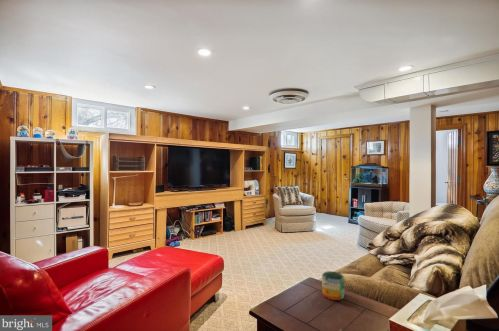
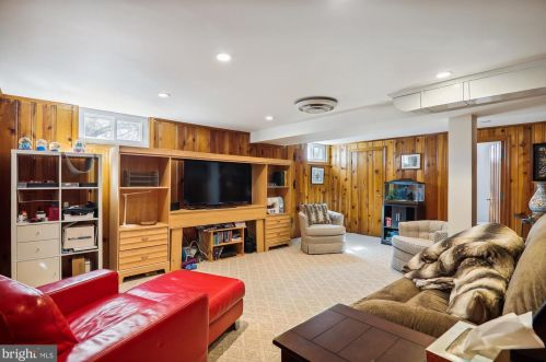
- mug (331, 283)
